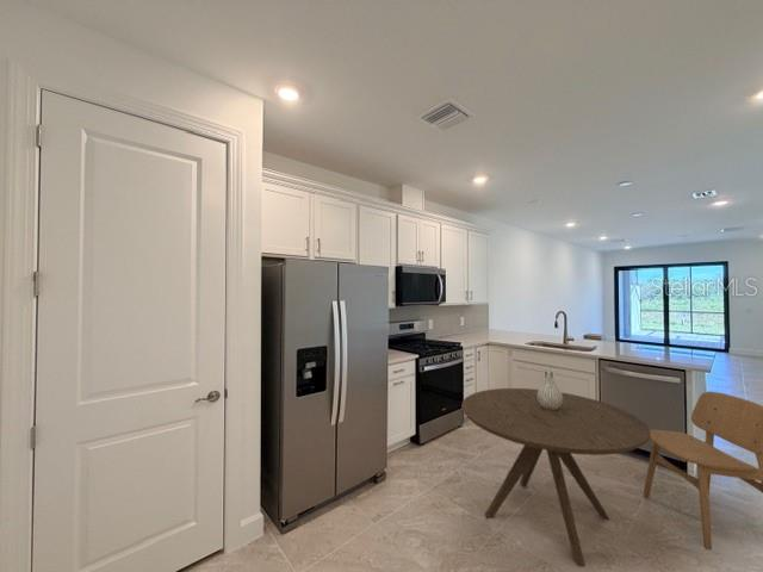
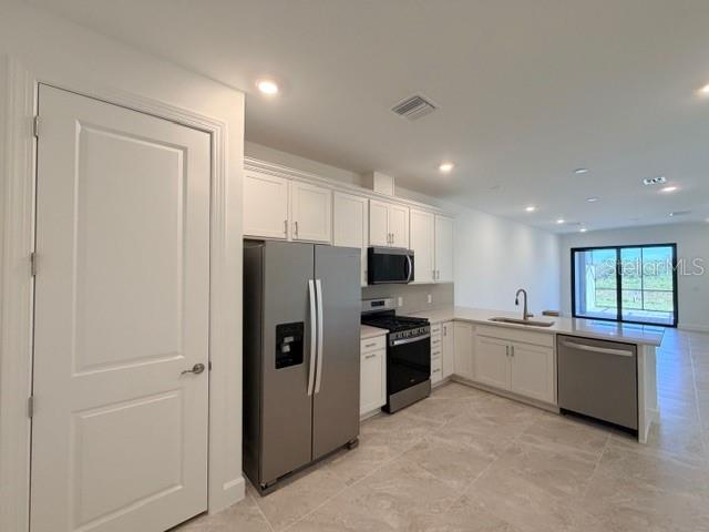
- dining chair (705, 459)
- dining table (550, 464)
- vase (550, 392)
